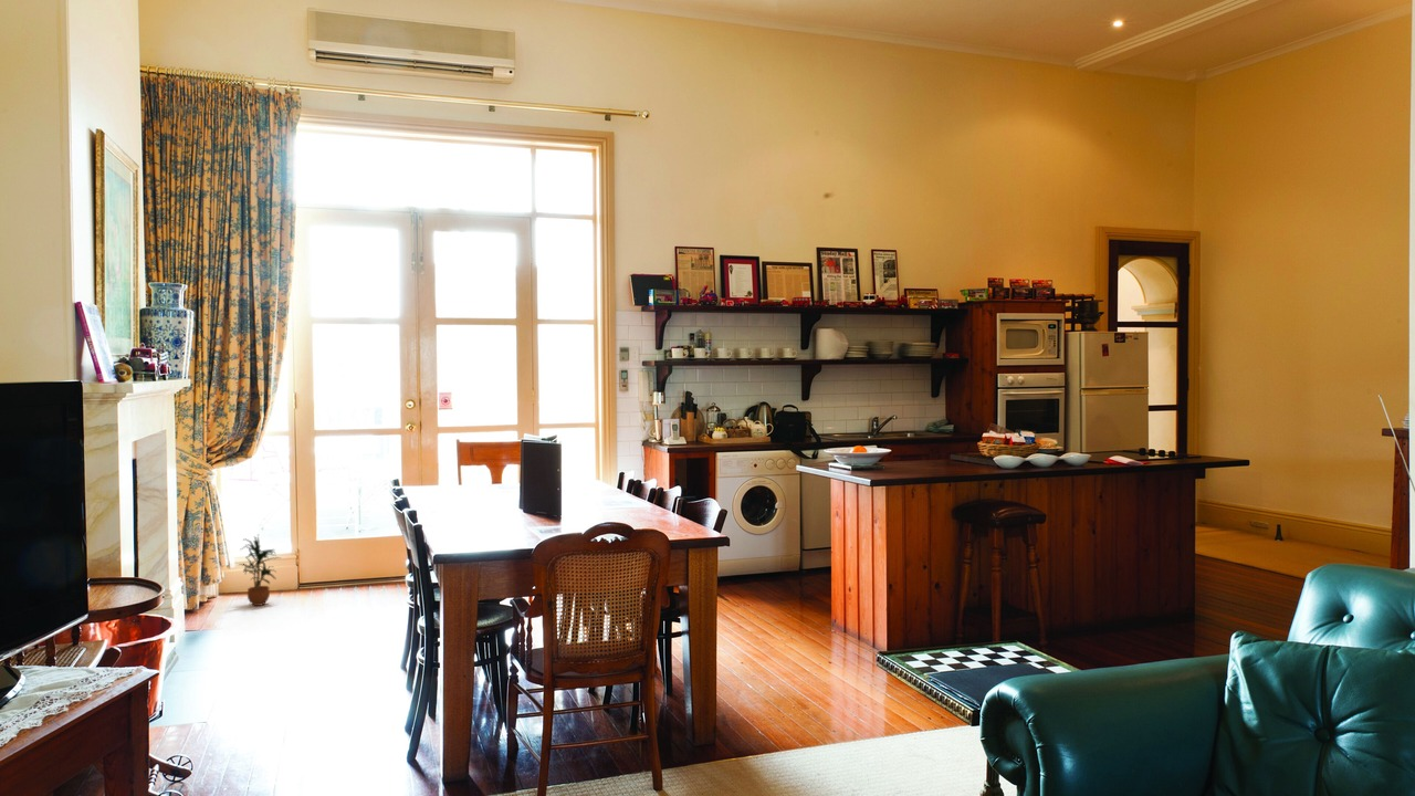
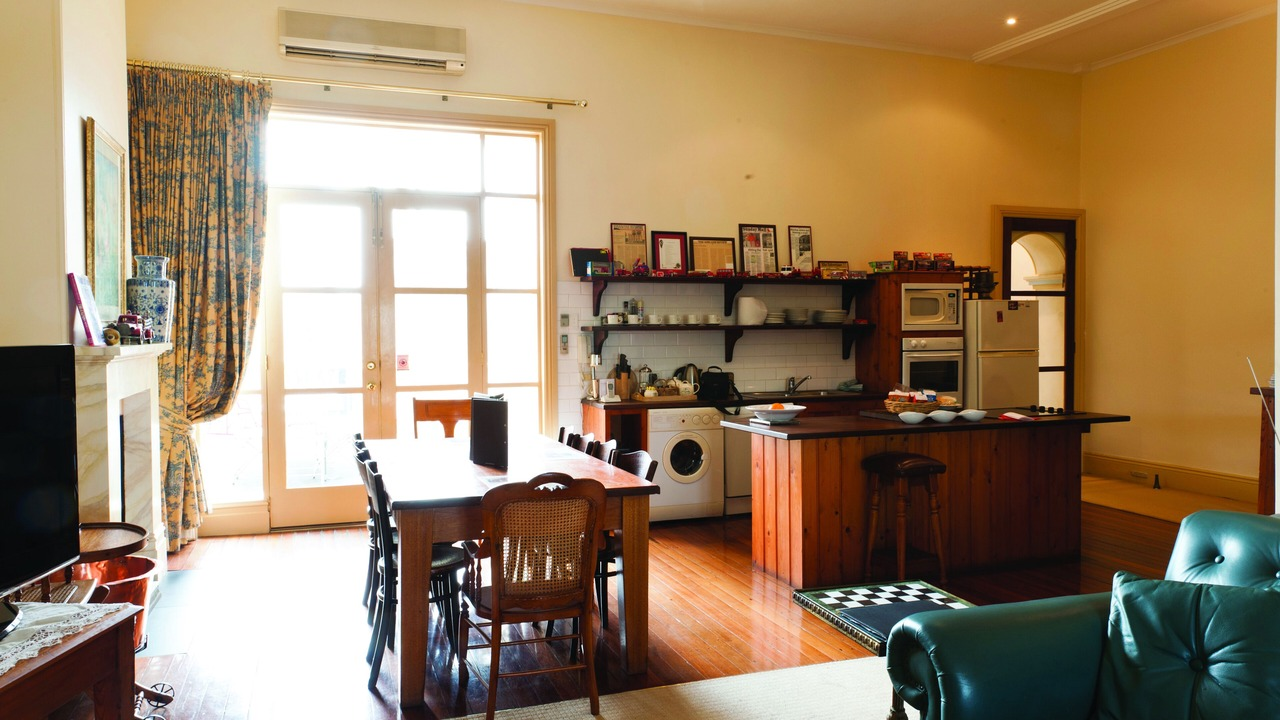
- potted plant (260, 569)
